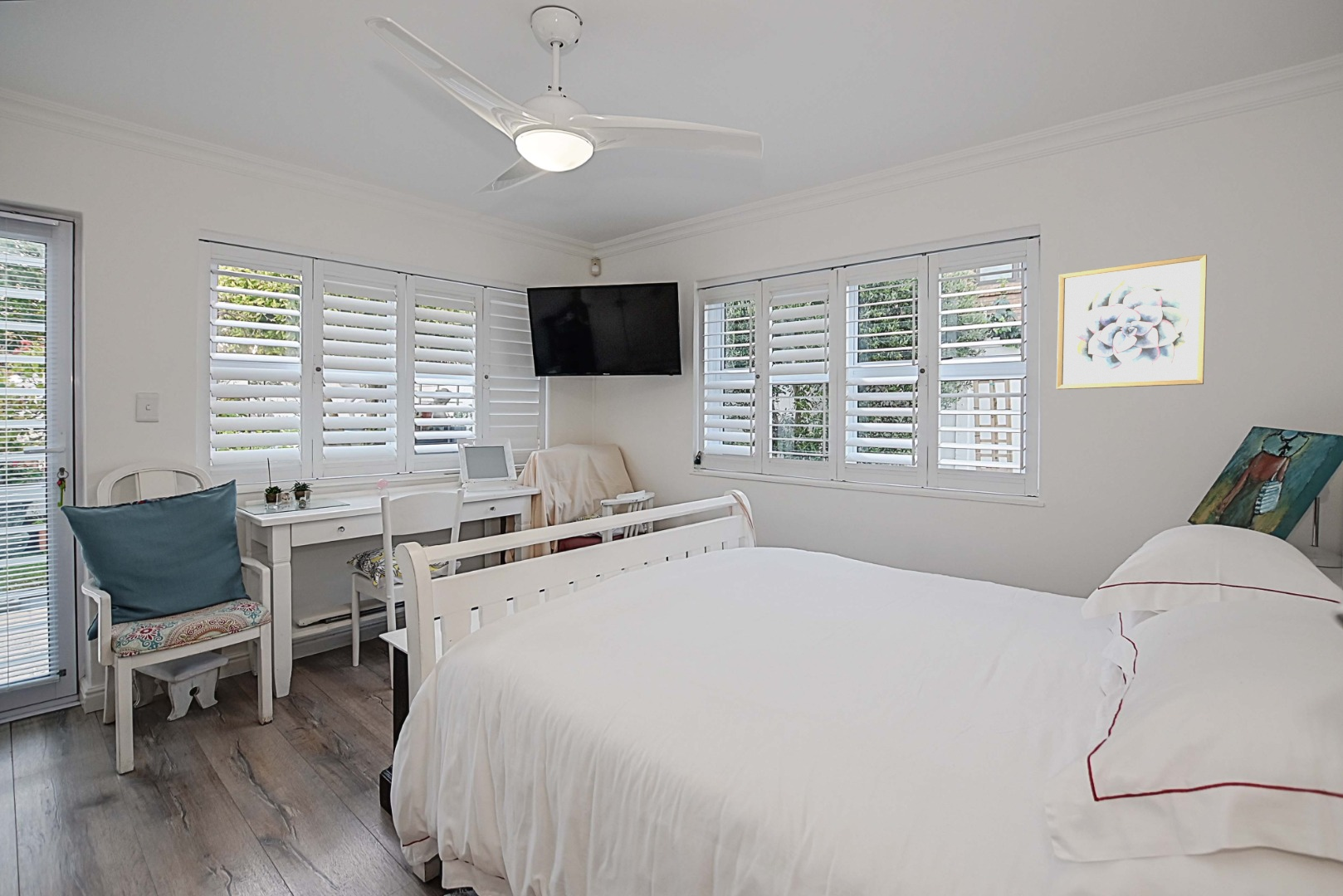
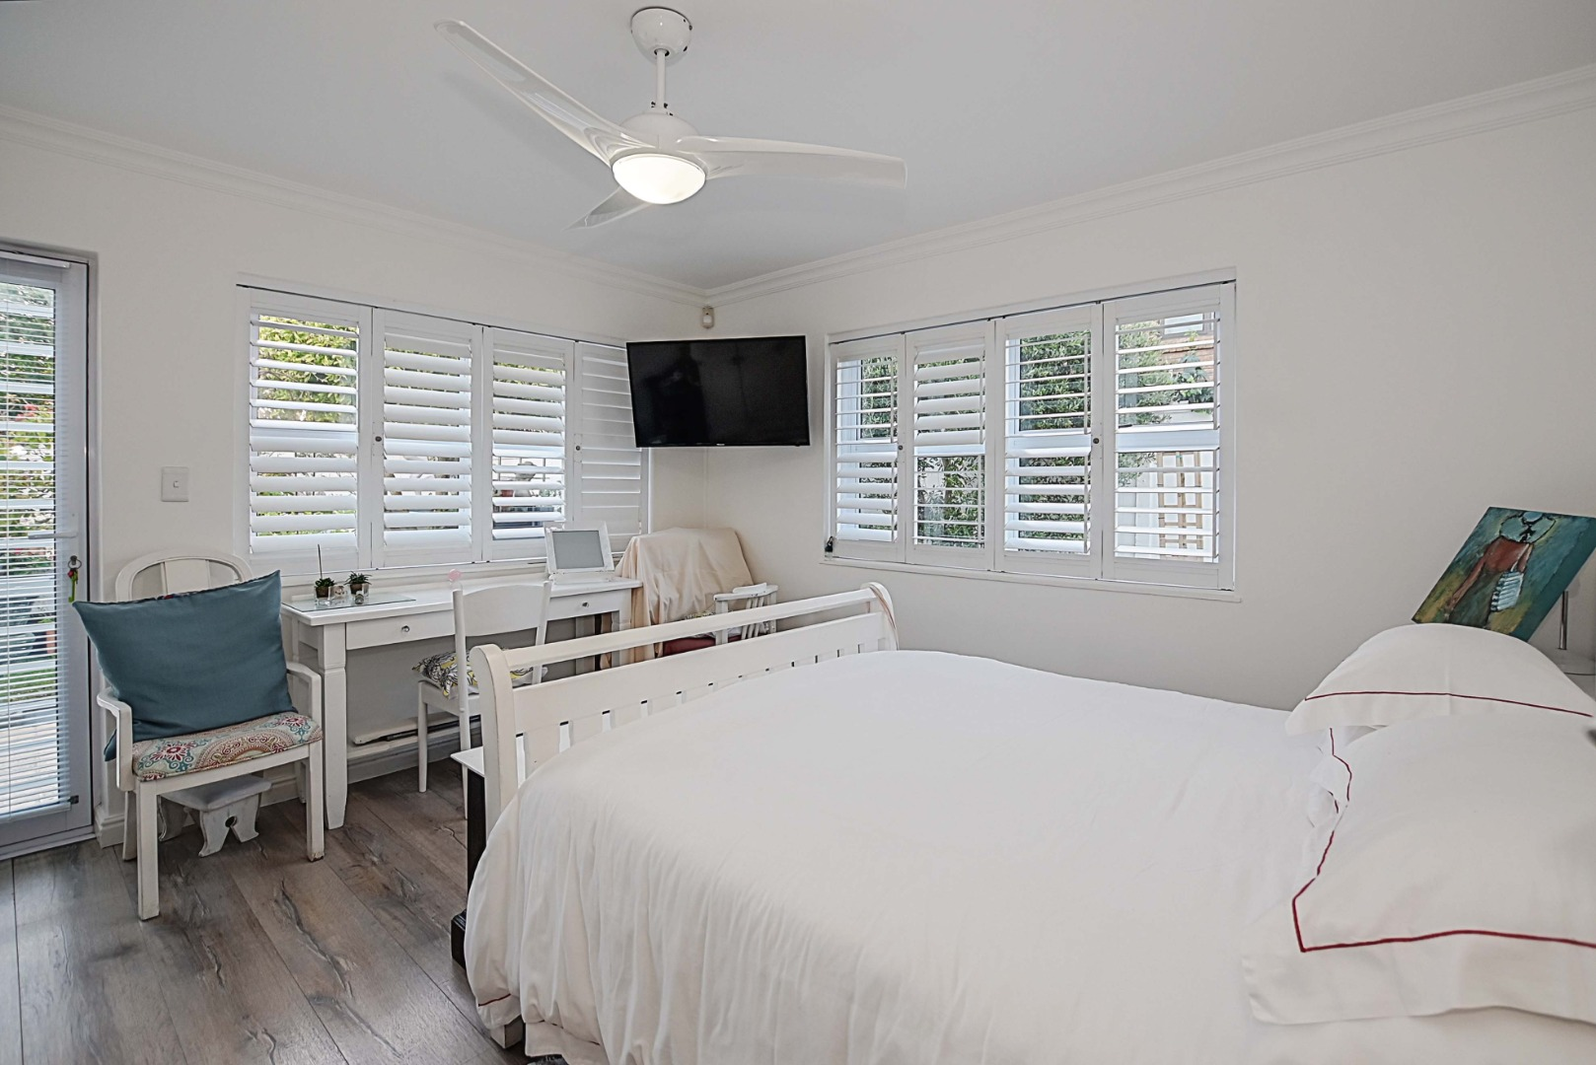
- wall art (1126, 326)
